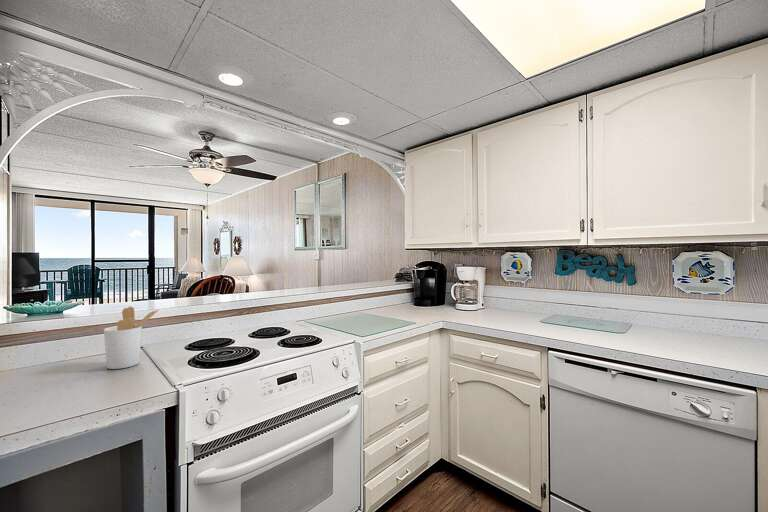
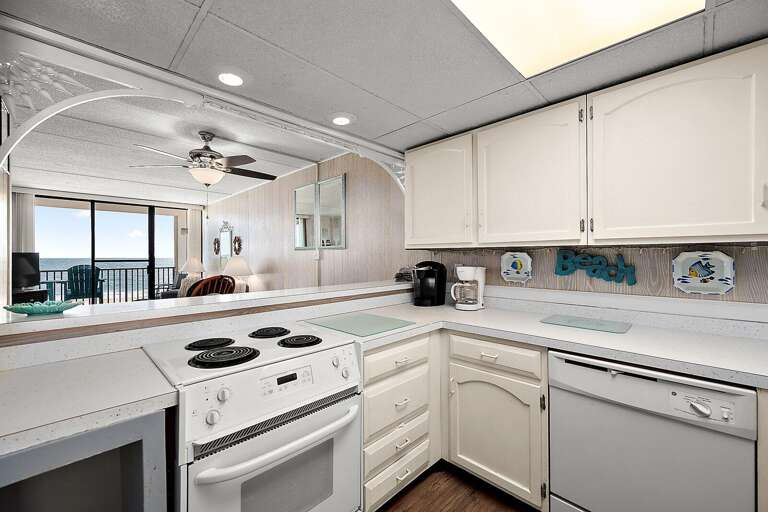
- utensil holder (133, 336)
